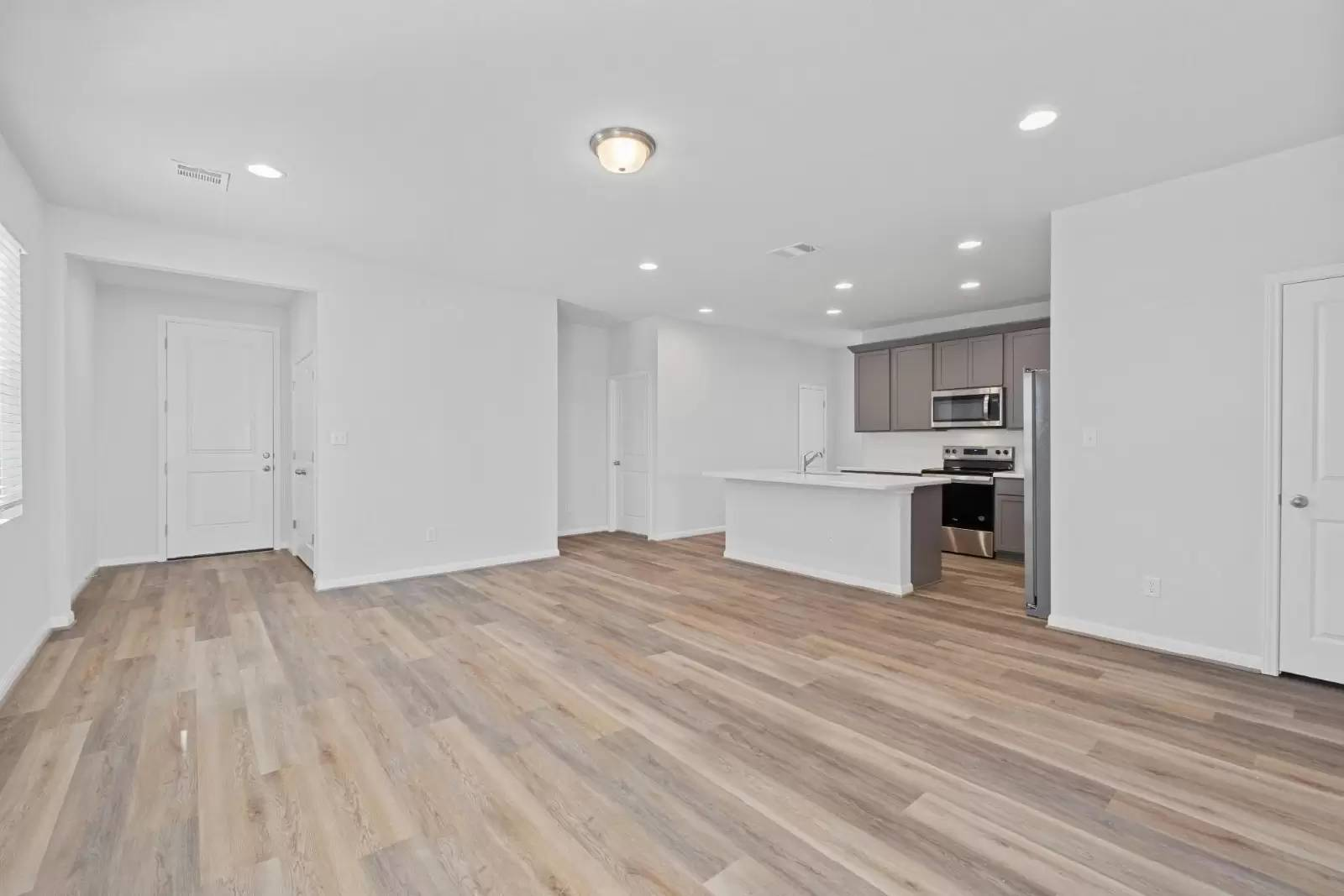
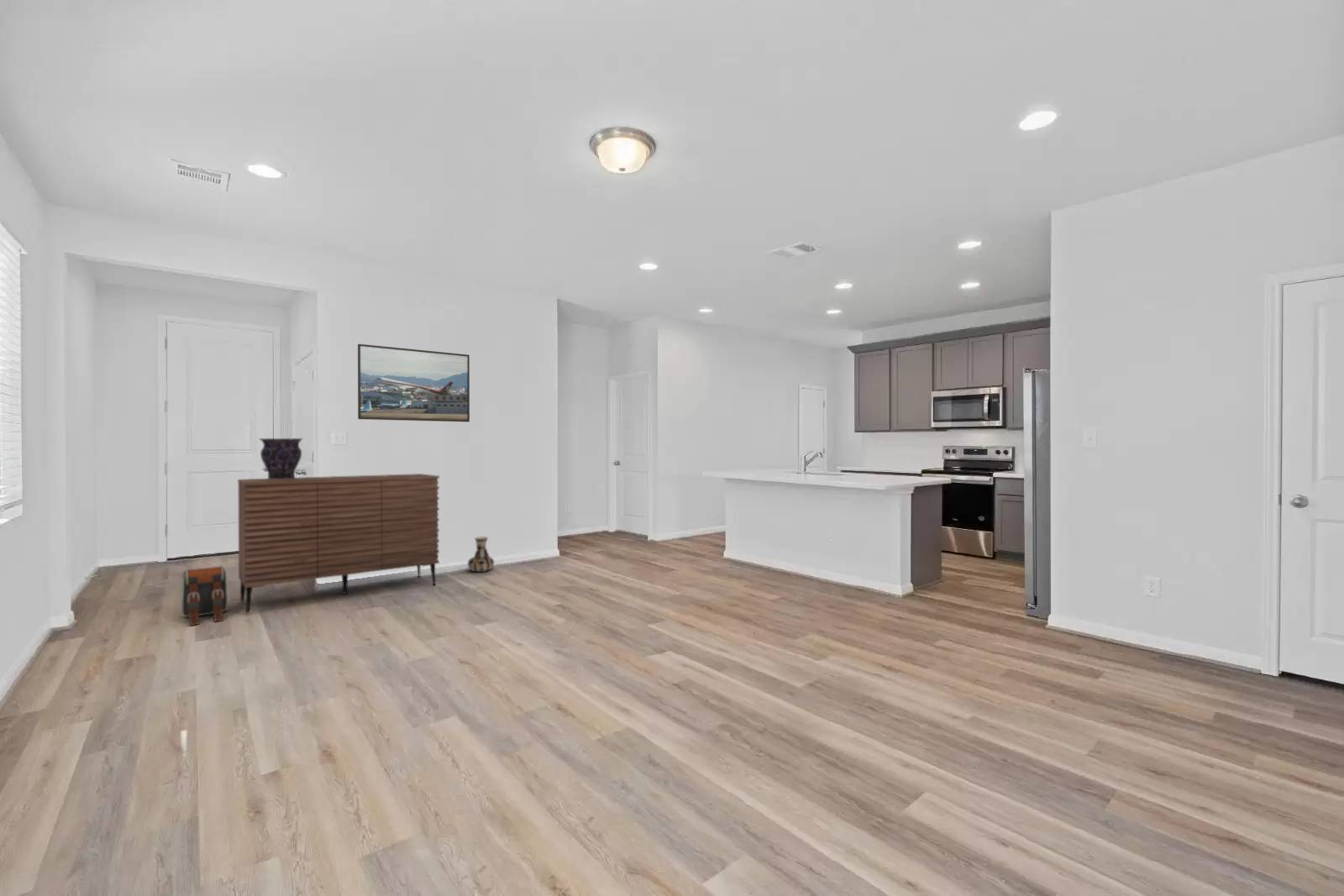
+ vase (480, 554)
+ vase (281, 458)
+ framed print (417, 385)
+ sideboard (344, 536)
+ backpack (205, 592)
